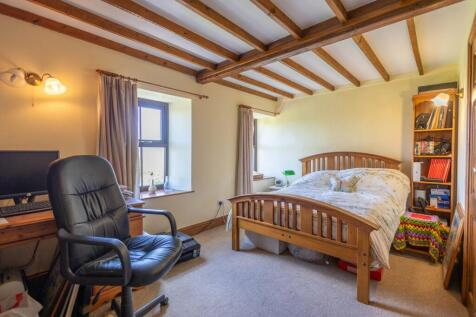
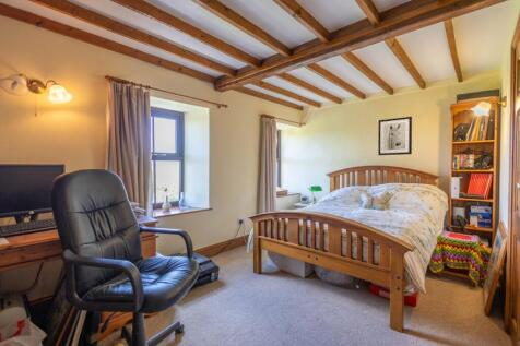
+ wall art (394, 136)
